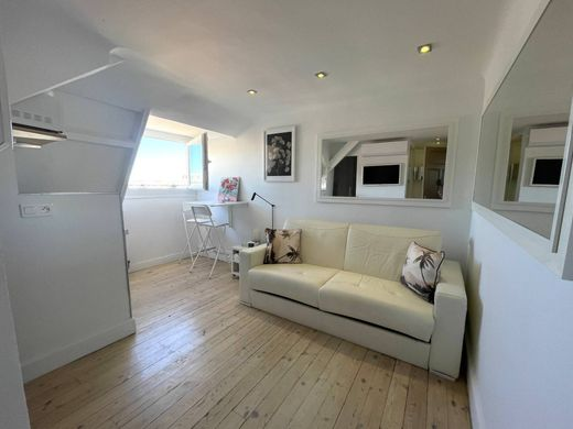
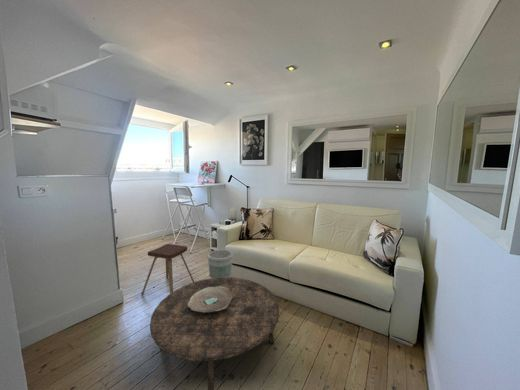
+ decorative bowl (211, 297)
+ music stool (168, 269)
+ planter (220, 271)
+ coffee table (218, 325)
